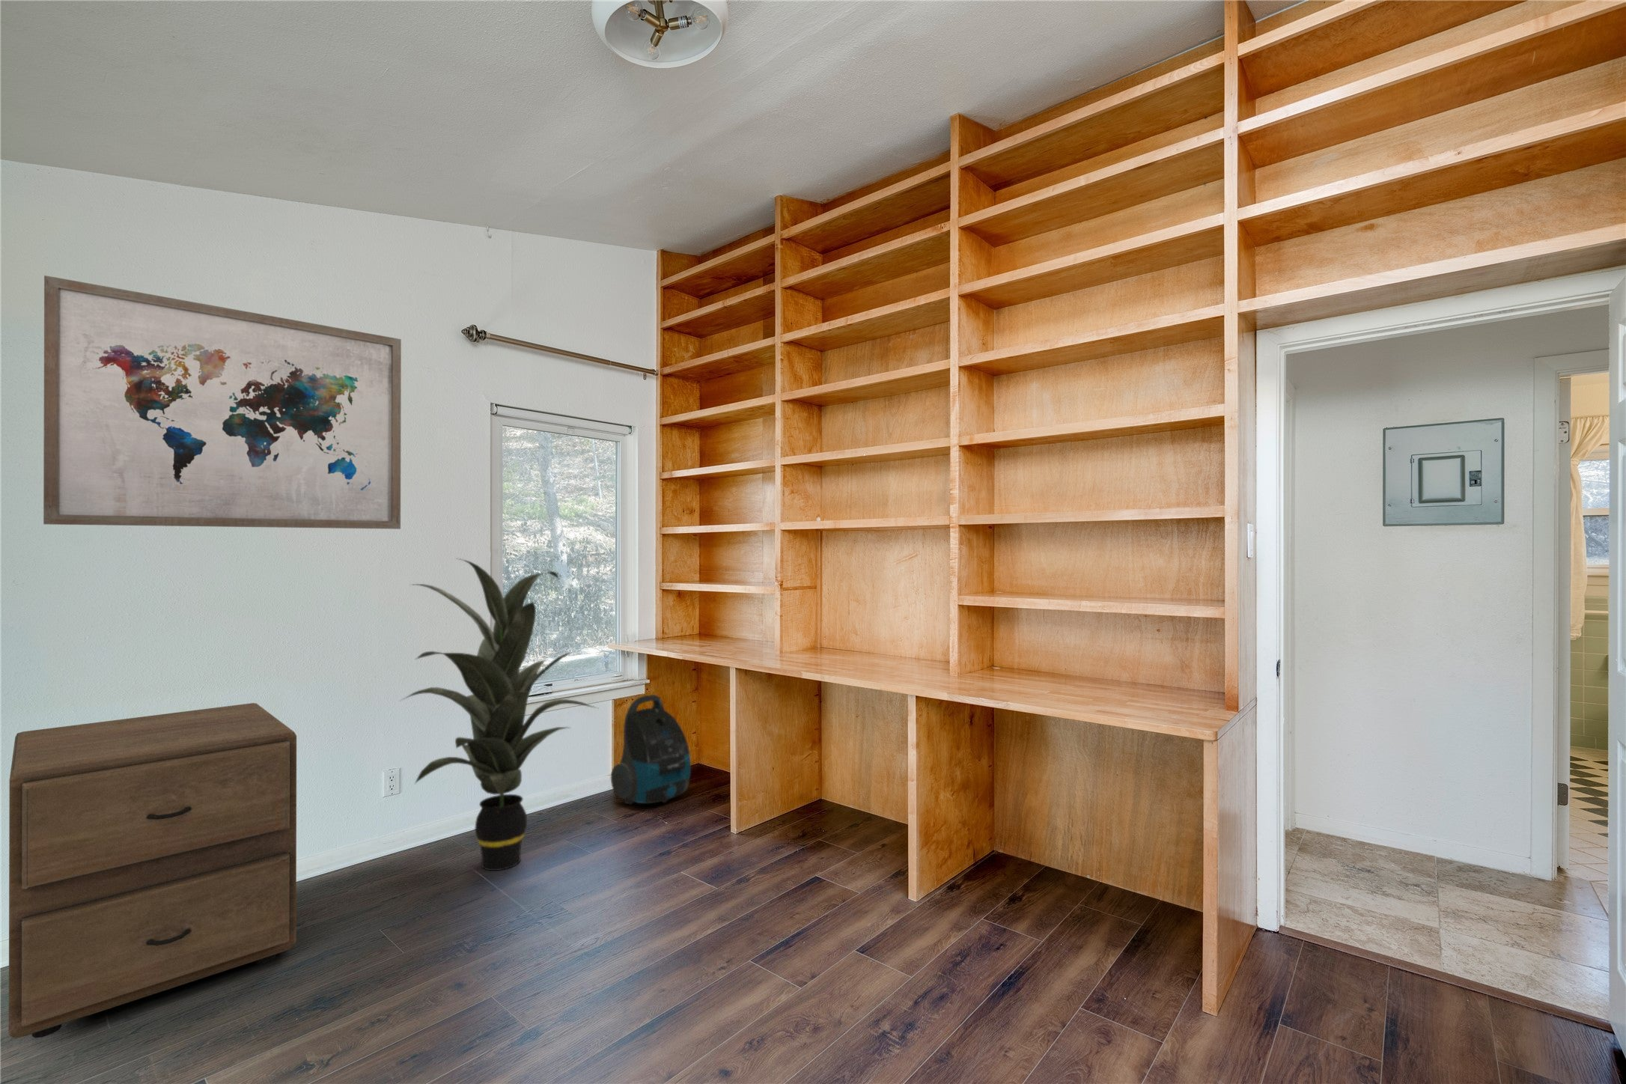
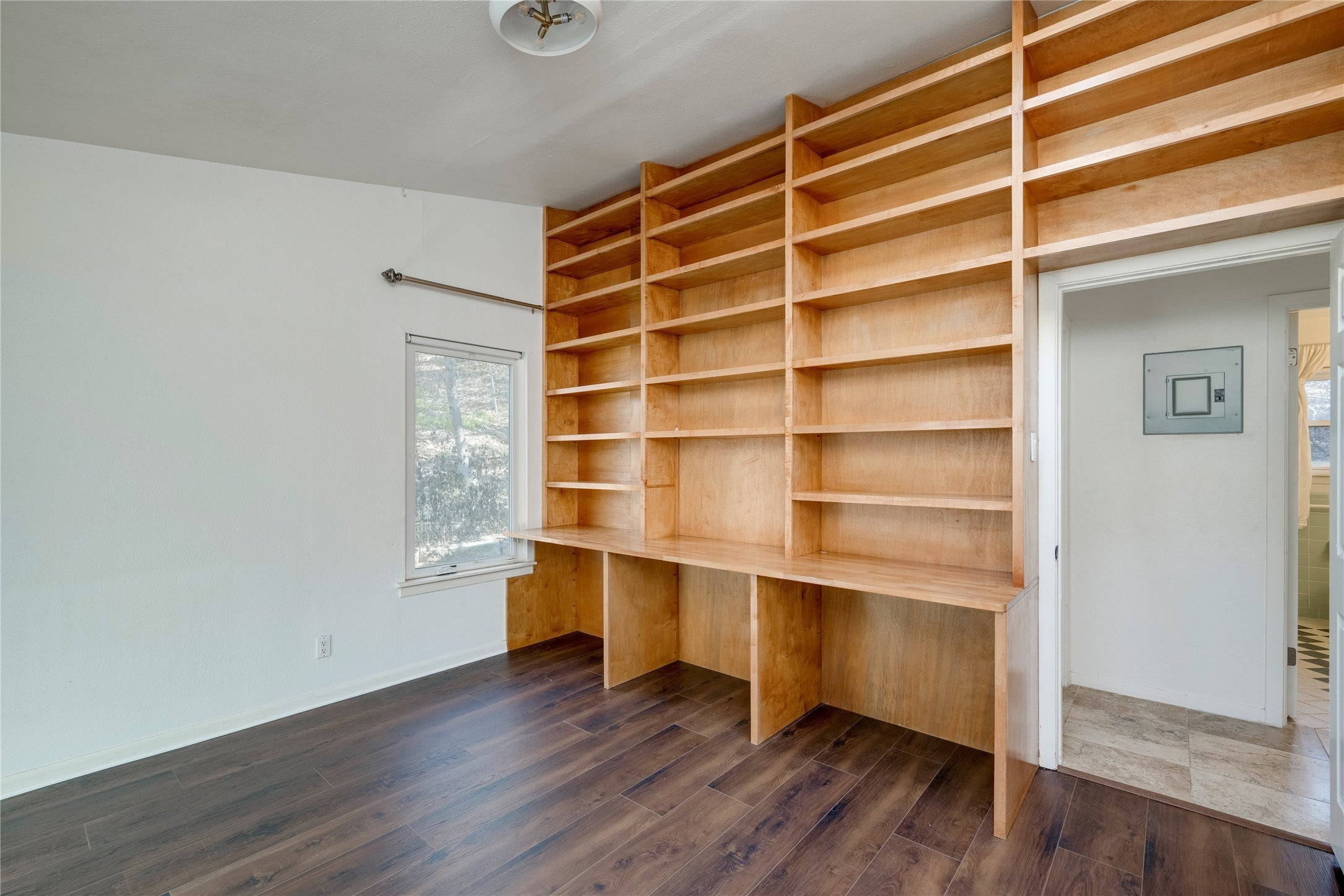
- indoor plant (488, 710)
- filing cabinet (157, 848)
- vacuum cleaner (653, 748)
- wall art (246, 420)
